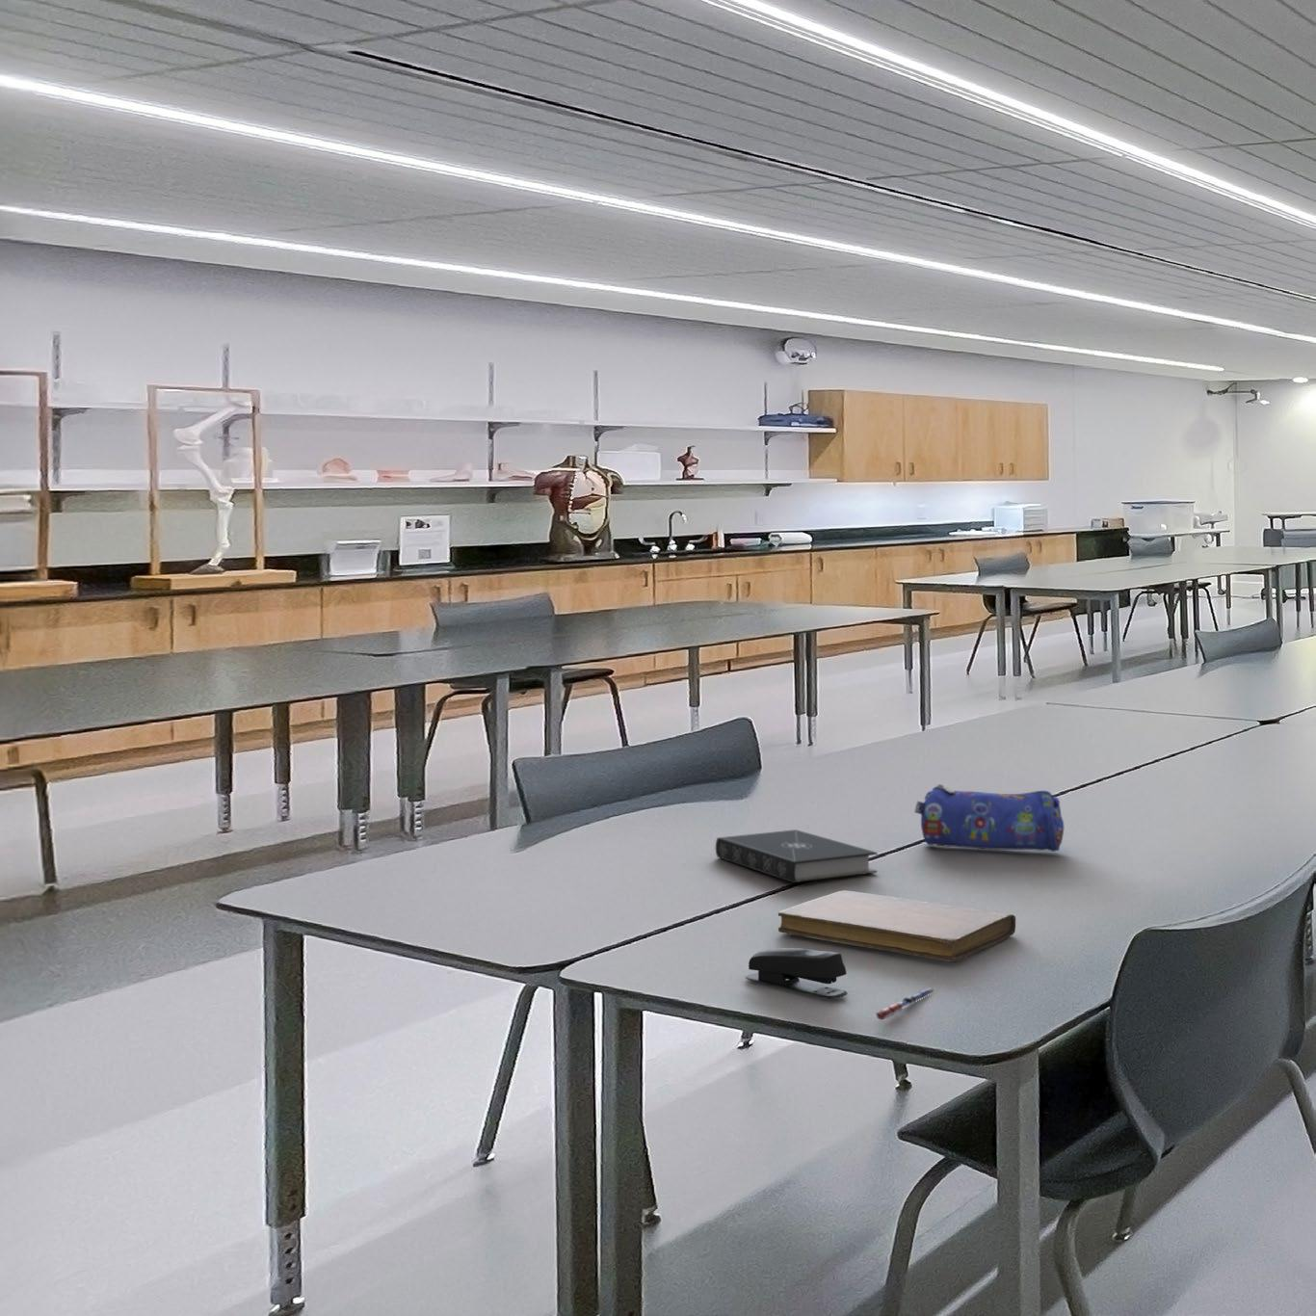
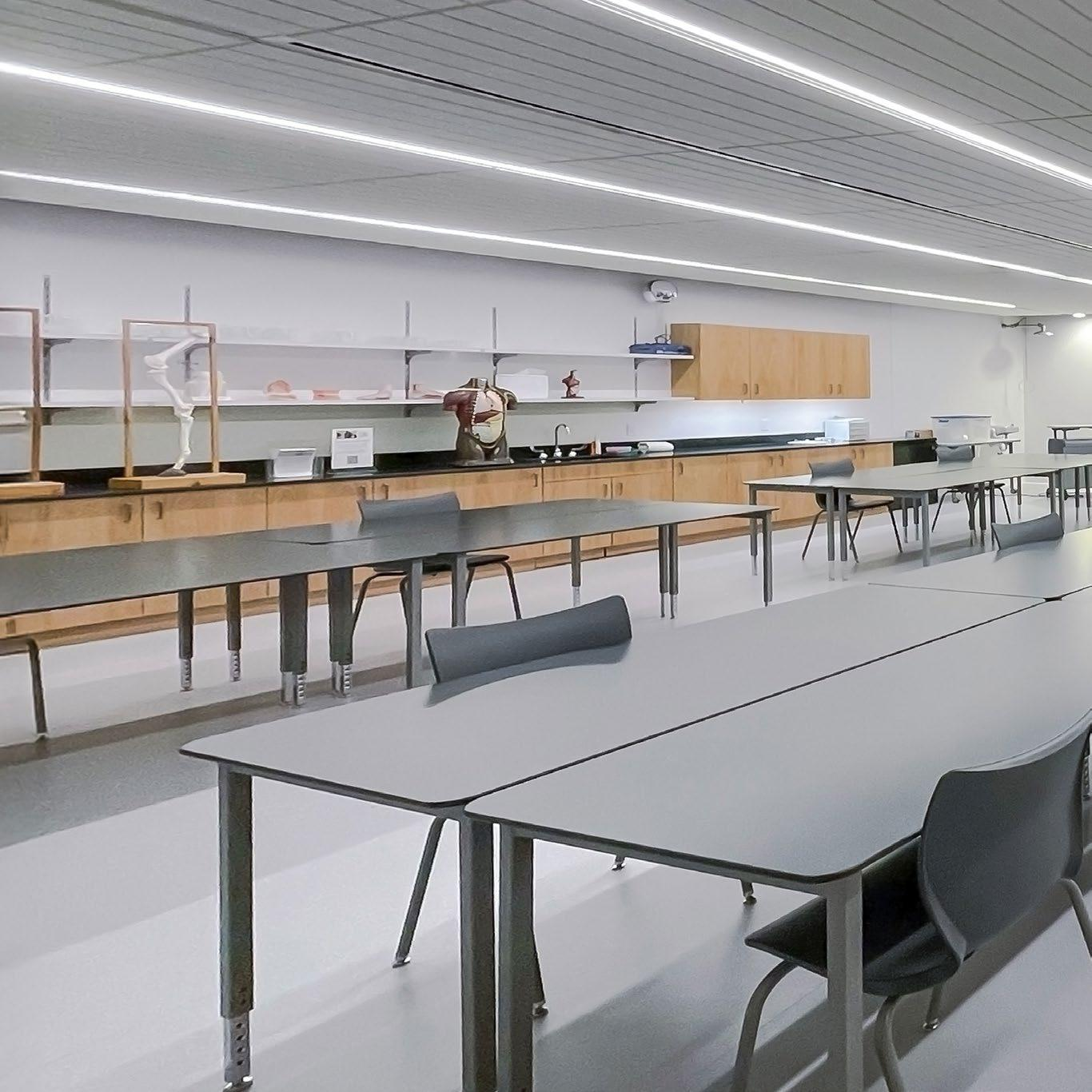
- pencil case (989, 817)
- pen (905, 1001)
- stapler (795, 965)
- book (794, 854)
- notebook (895, 922)
